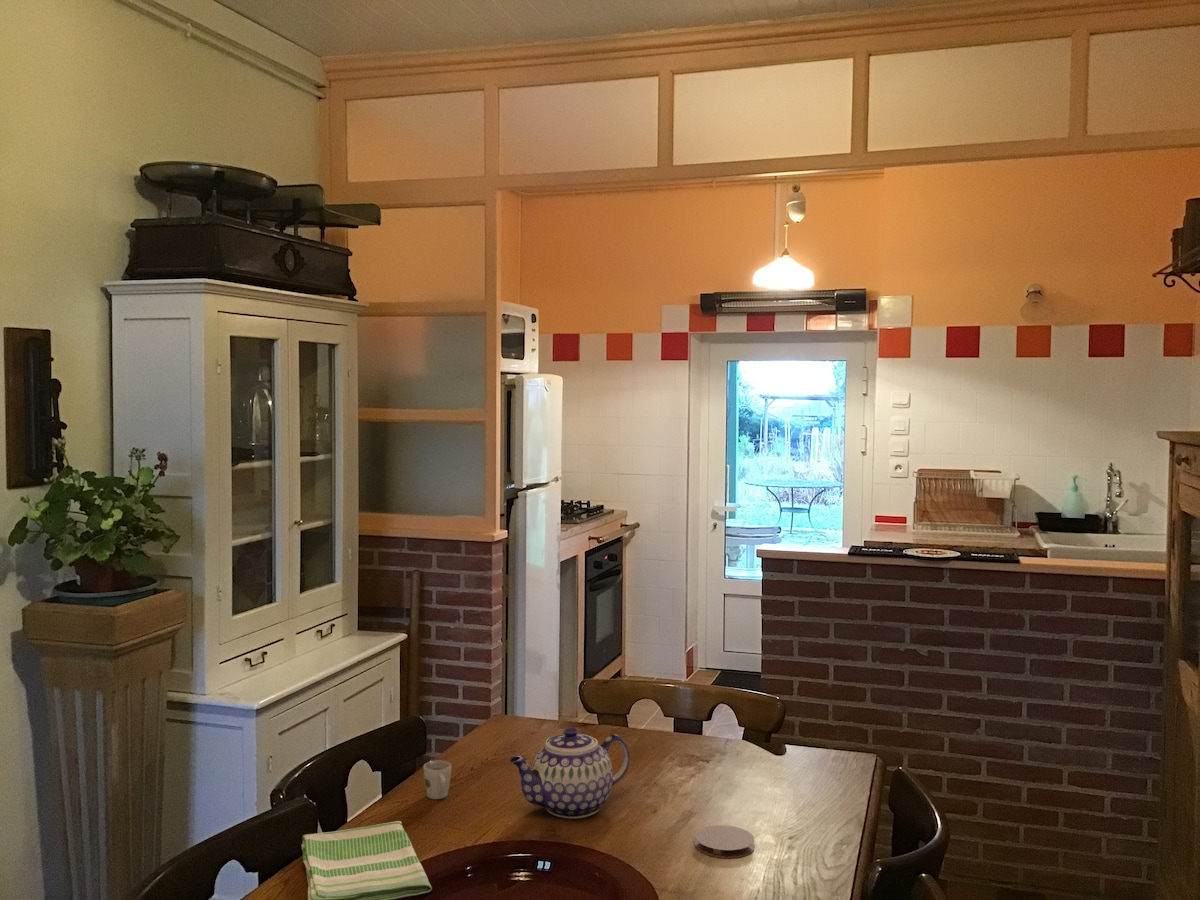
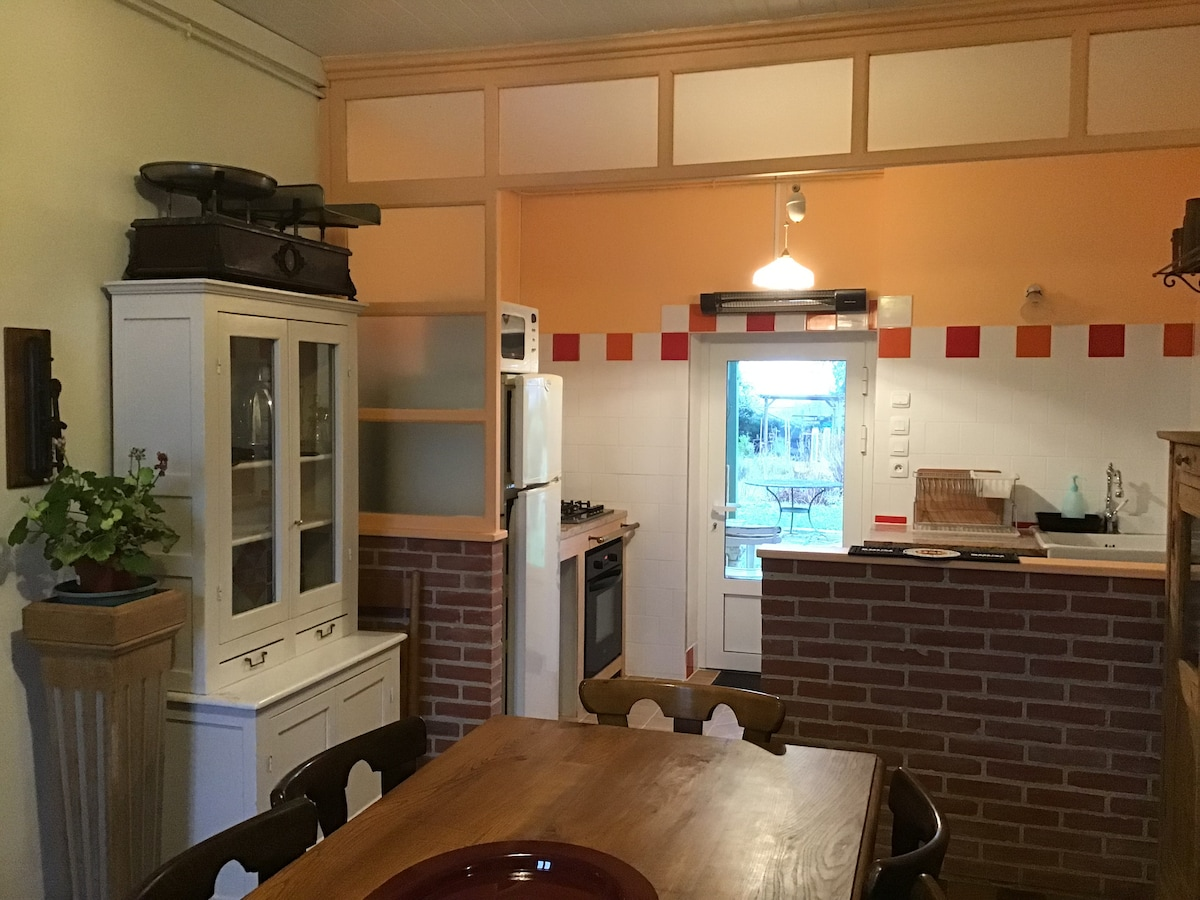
- teapot (571, 767)
- coaster (724, 841)
- dish towel (361, 862)
- cup (438, 771)
